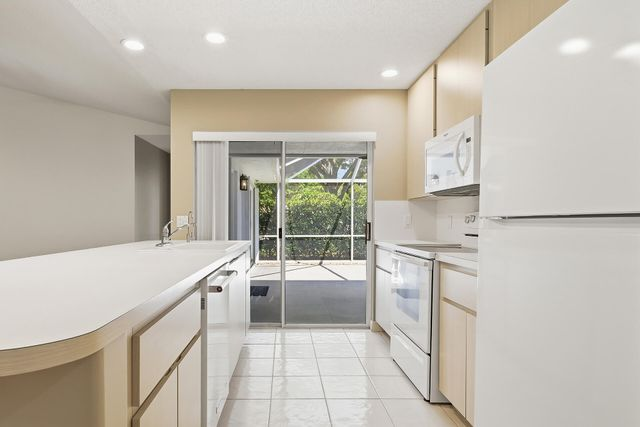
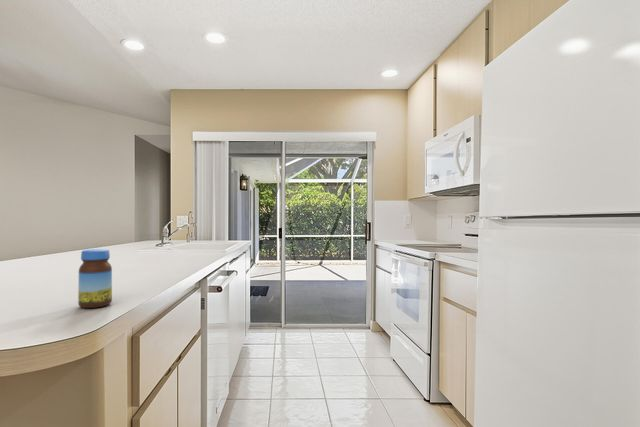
+ jar (95, 277)
